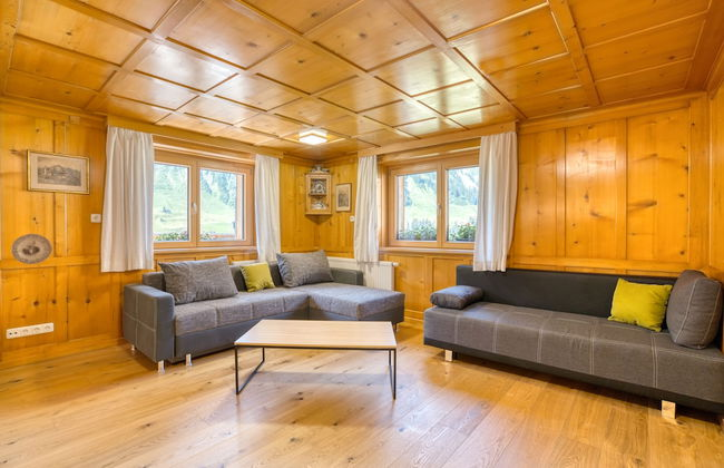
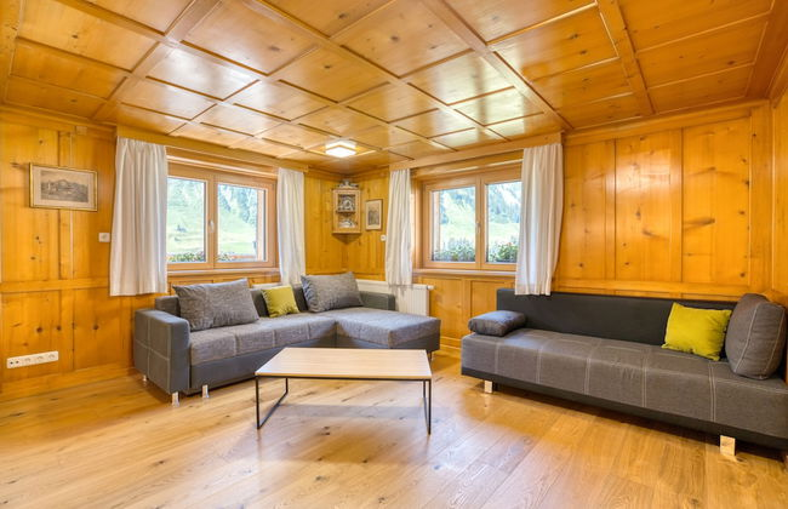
- decorative plate (31, 248)
